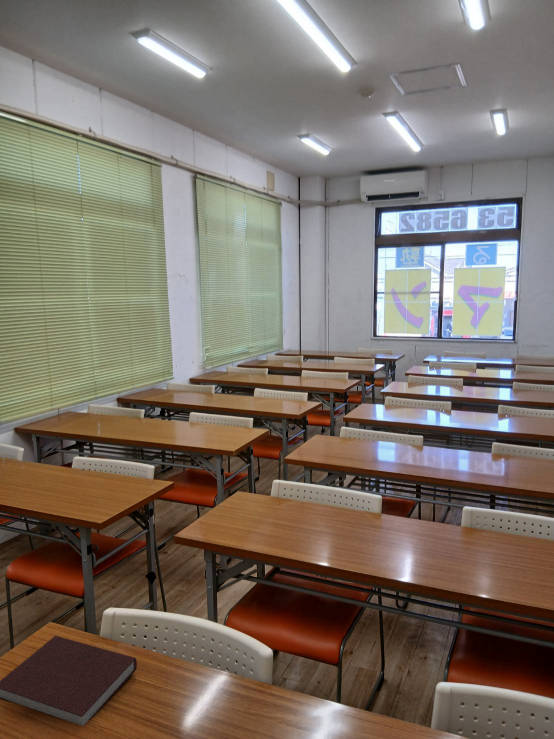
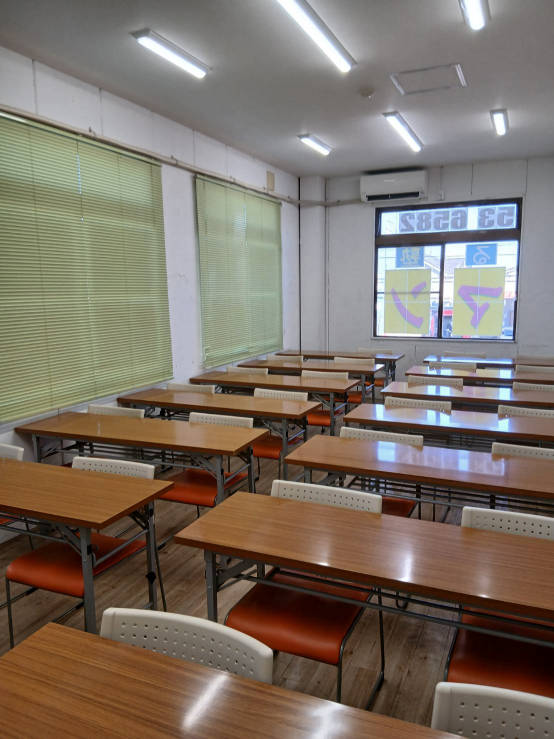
- notebook (67, 677)
